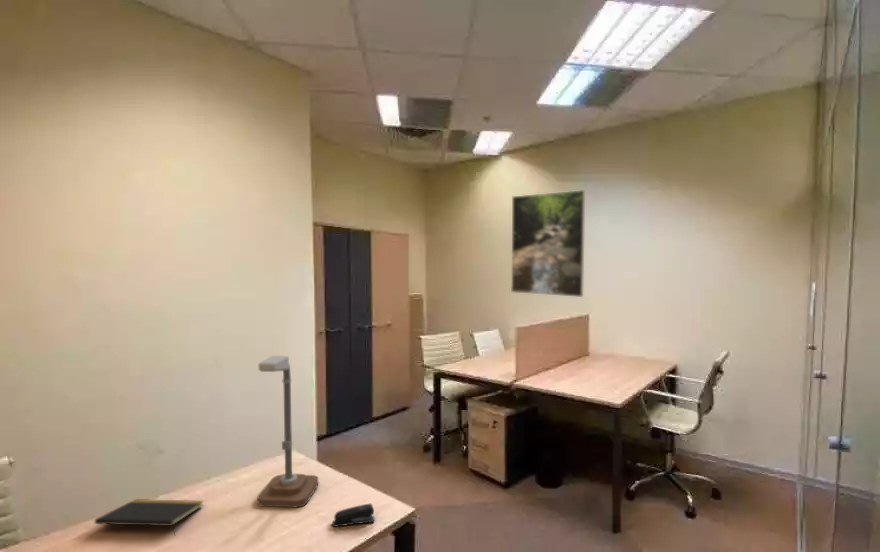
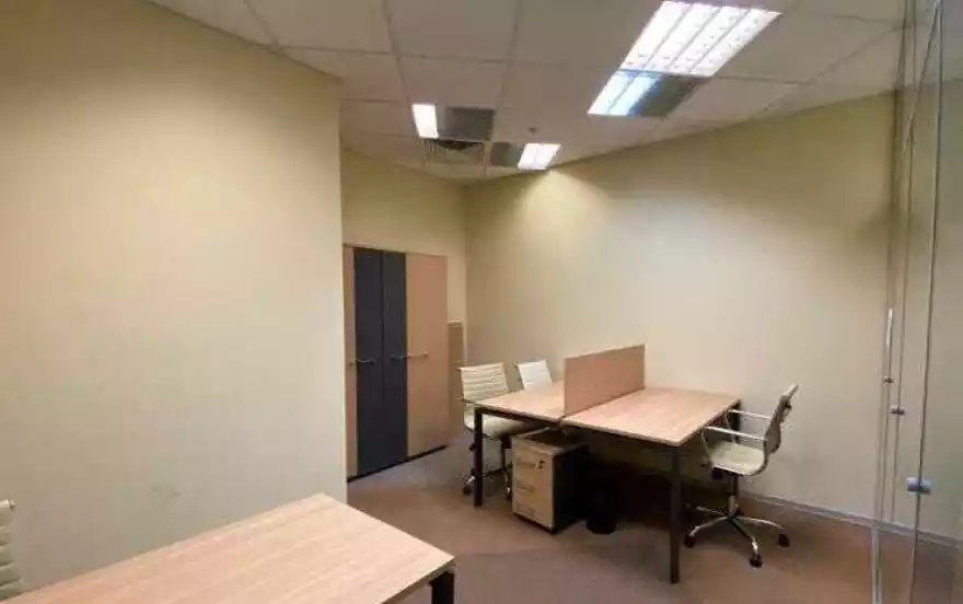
- desk lamp (284, 427)
- notepad (152, 511)
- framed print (546, 244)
- stapler (353, 514)
